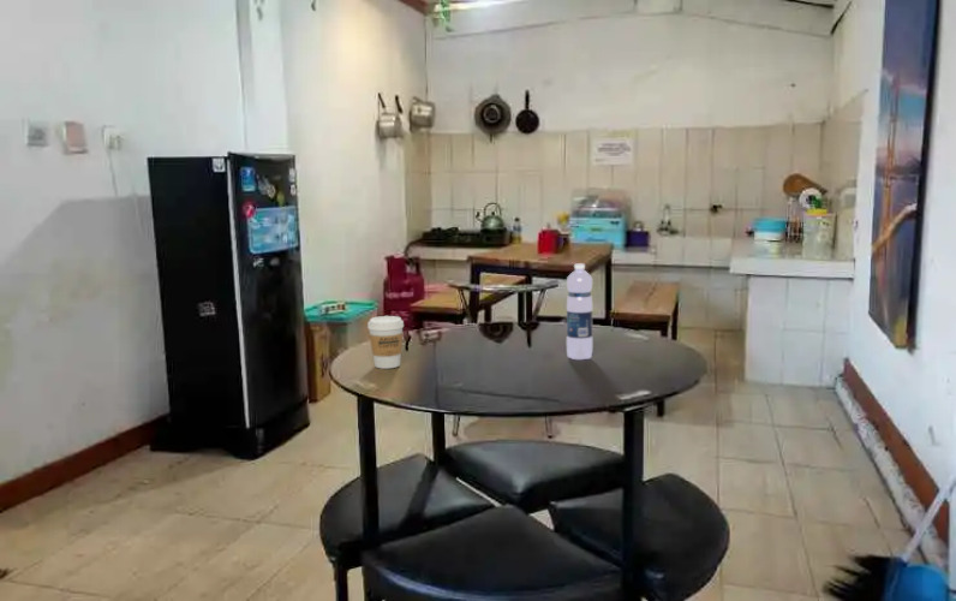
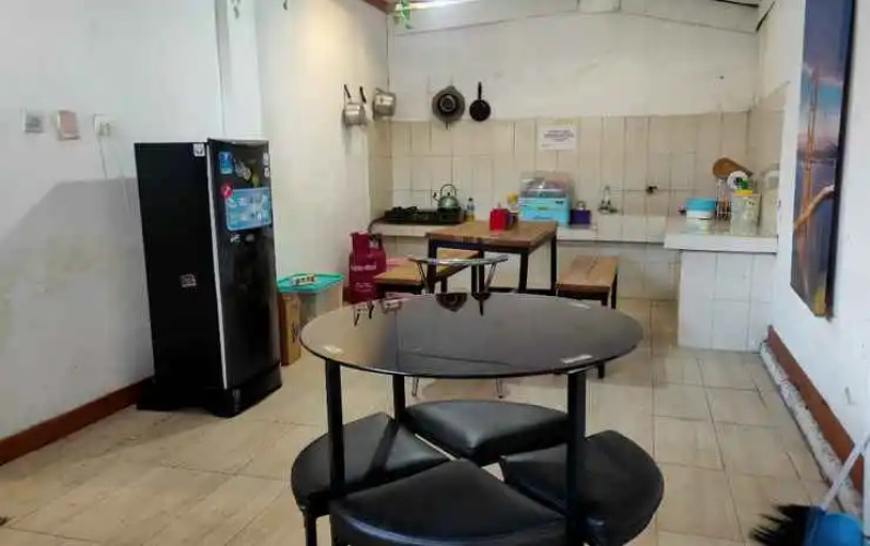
- water bottle (579, 311)
- coffee cup (386, 341)
